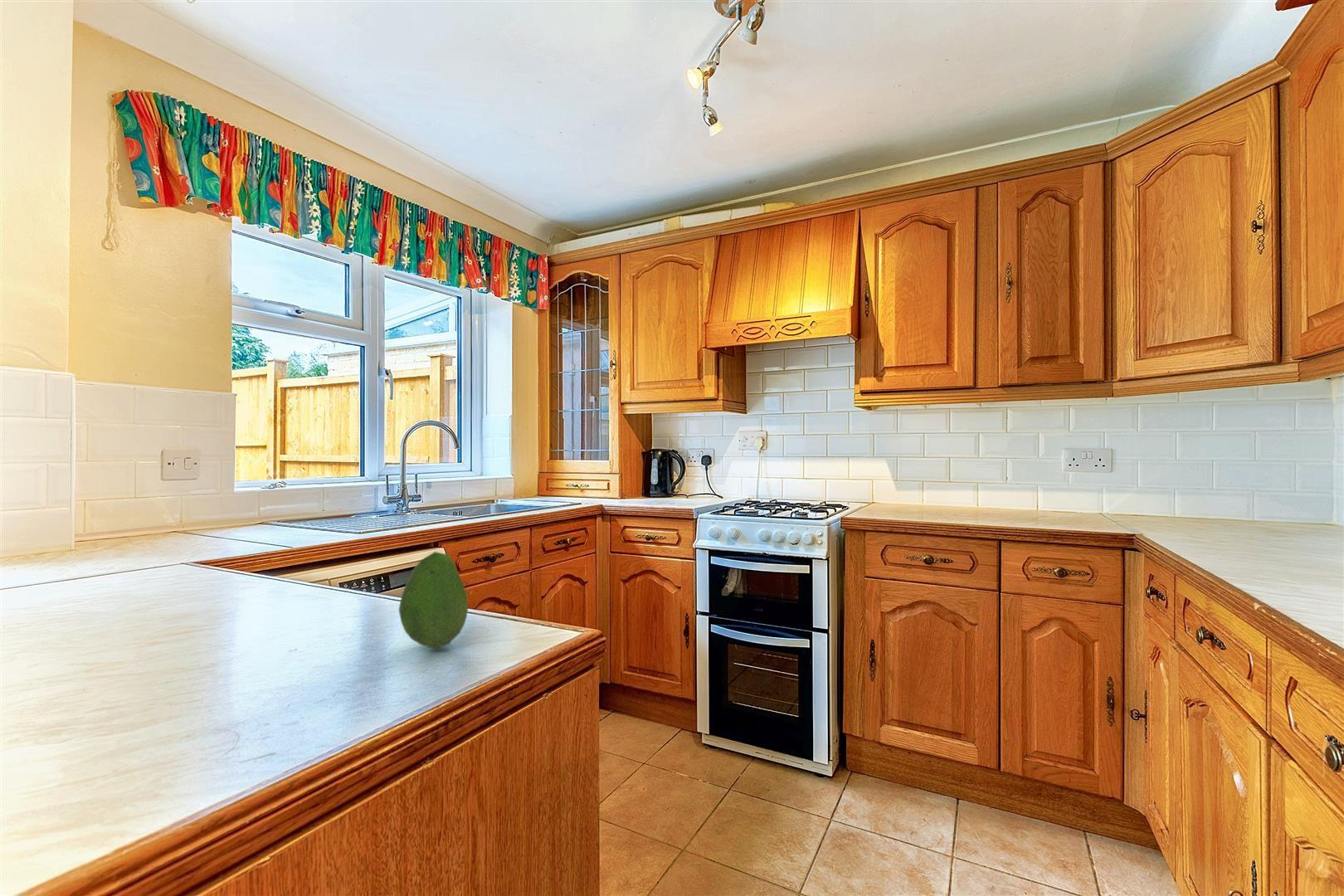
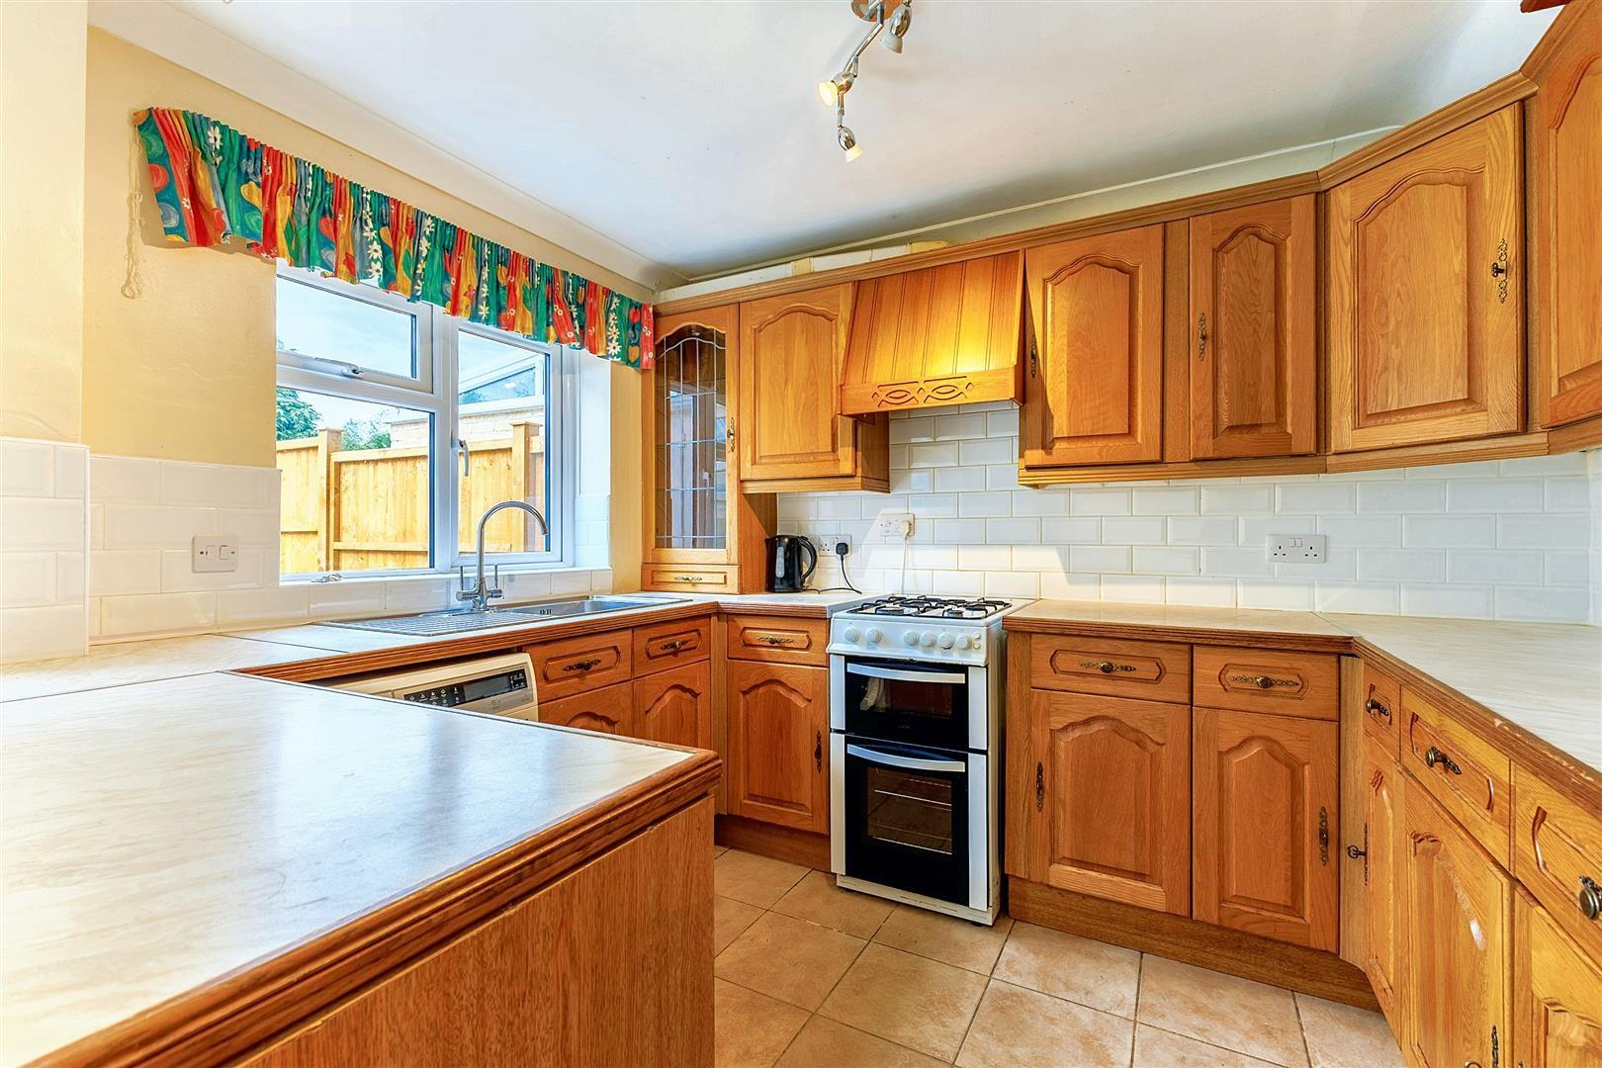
- fruit (434, 599)
